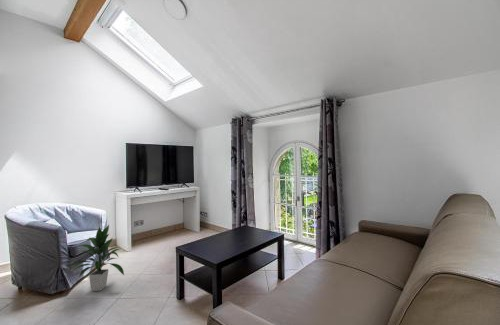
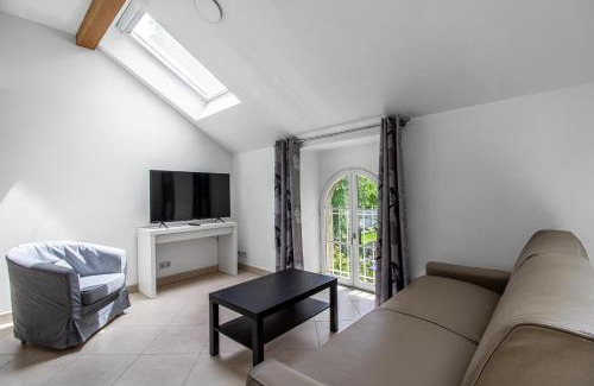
- indoor plant (100, 258)
